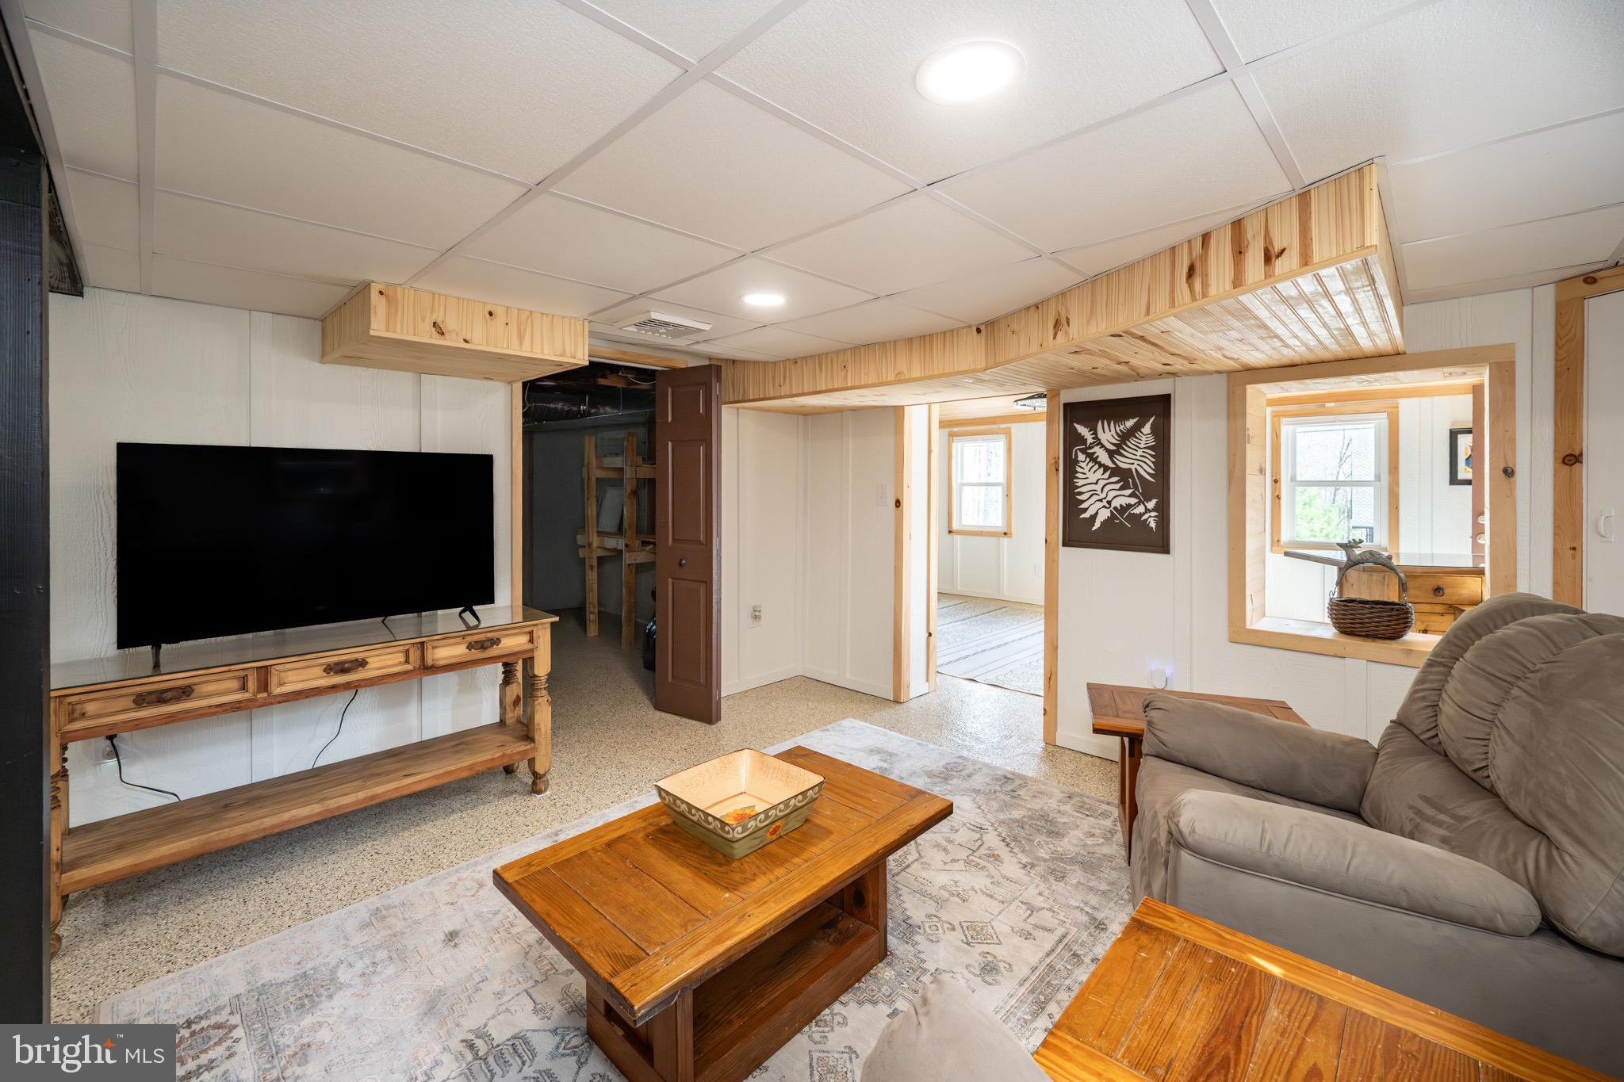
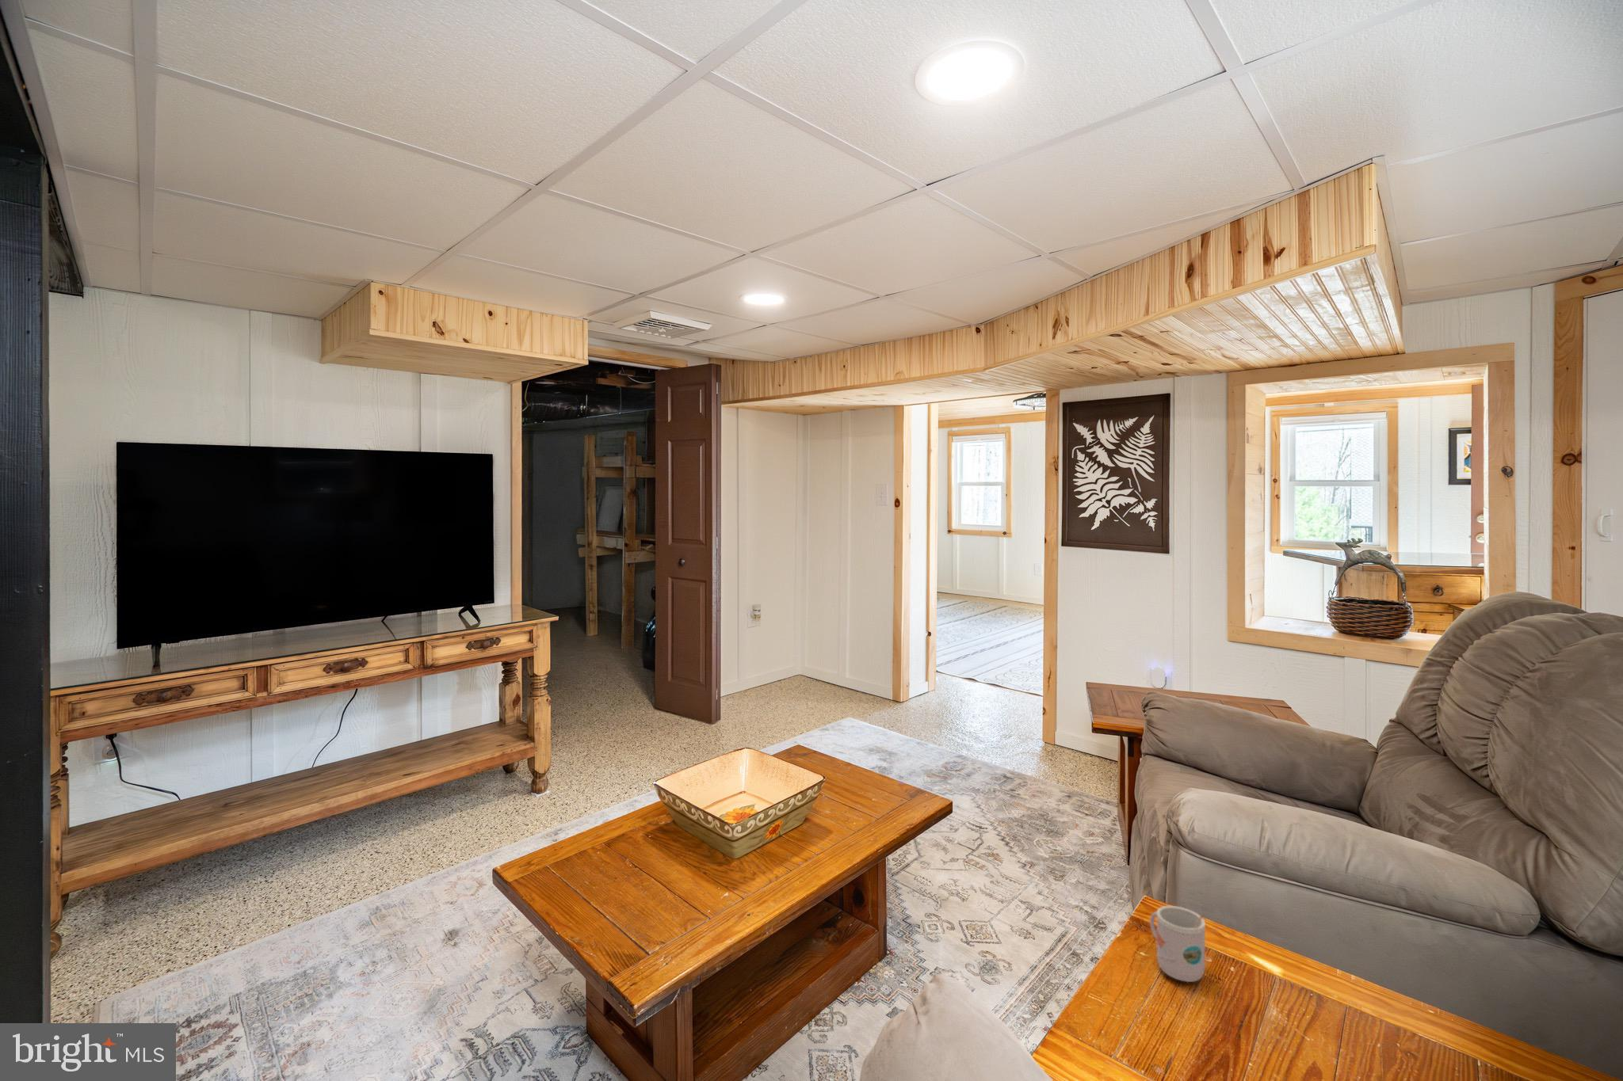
+ mug (1174, 933)
